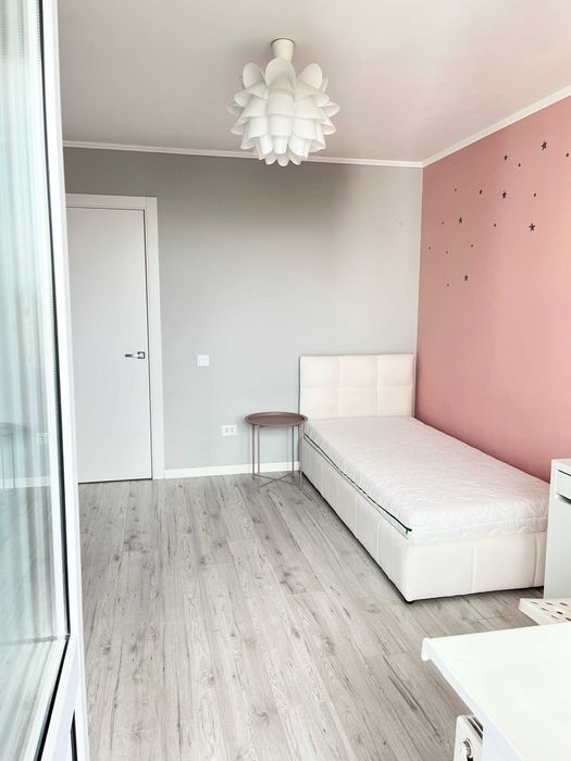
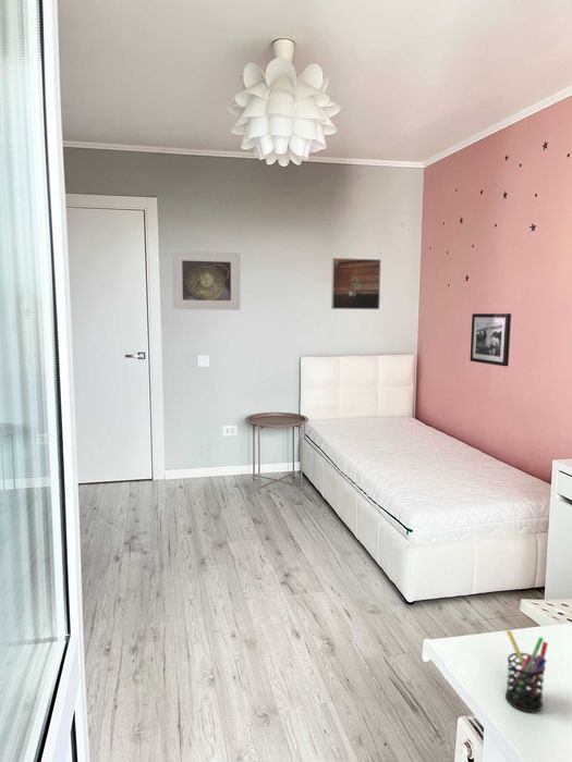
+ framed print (206, 281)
+ picture frame (489, 339)
+ pen holder (530, 667)
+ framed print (355, 284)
